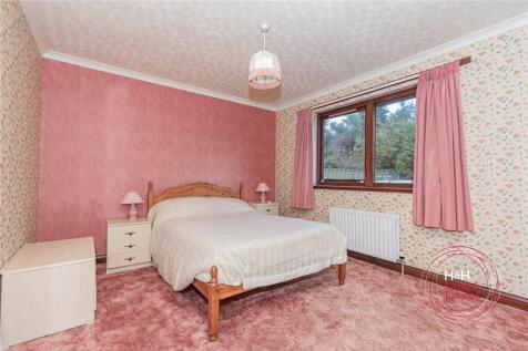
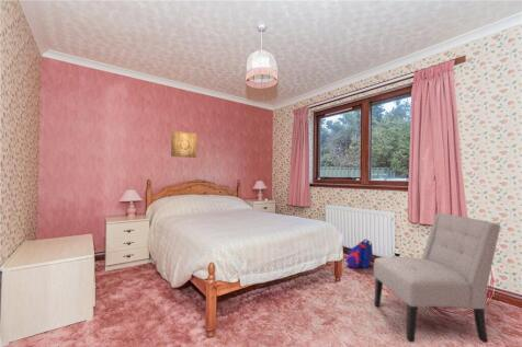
+ wall art (184, 144)
+ chair (429, 268)
+ backpack (364, 251)
